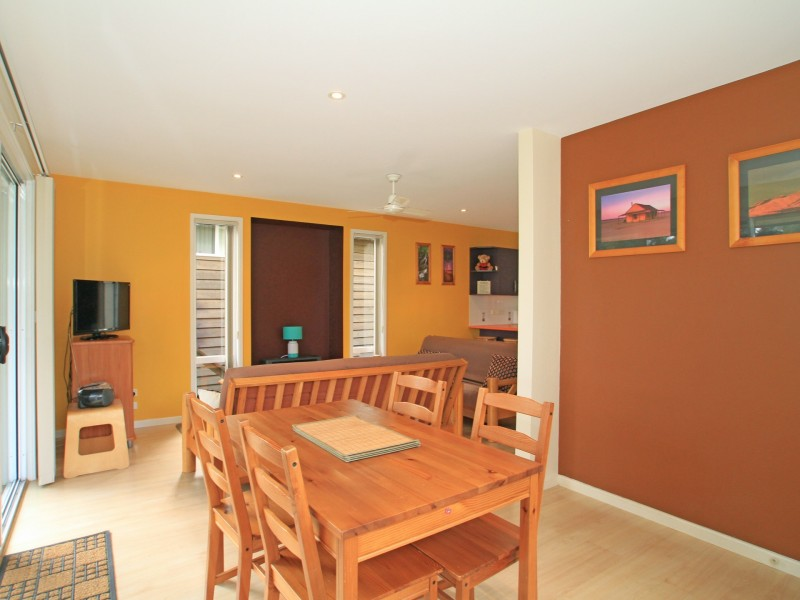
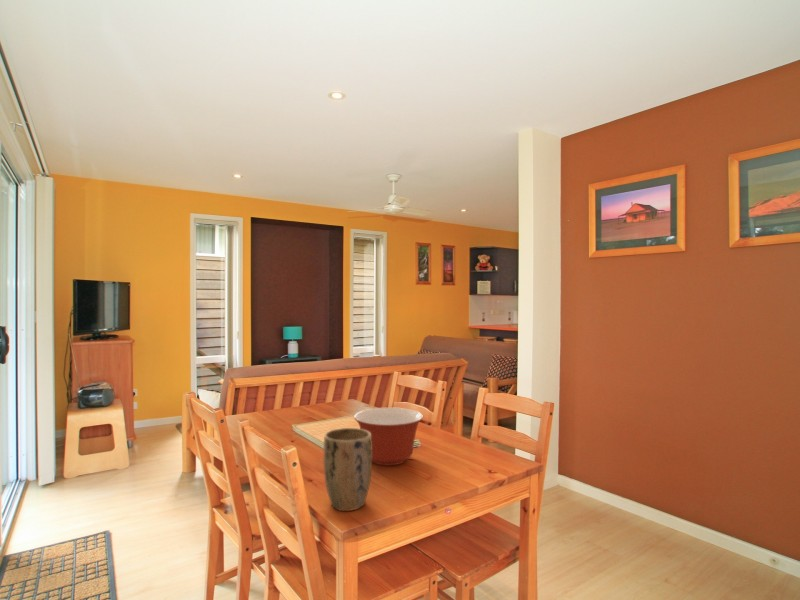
+ mixing bowl (388, 437)
+ plant pot (347, 468)
